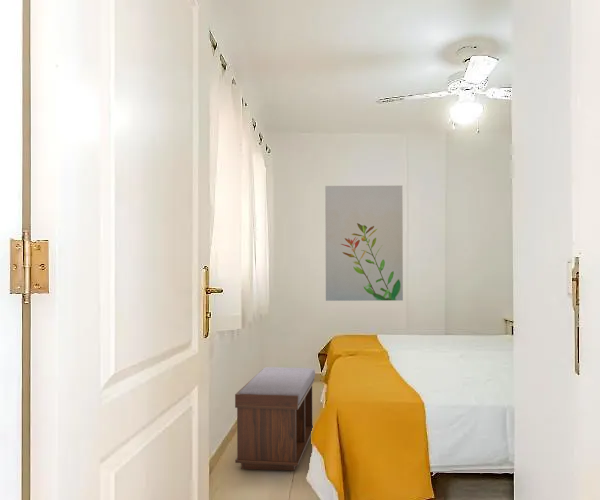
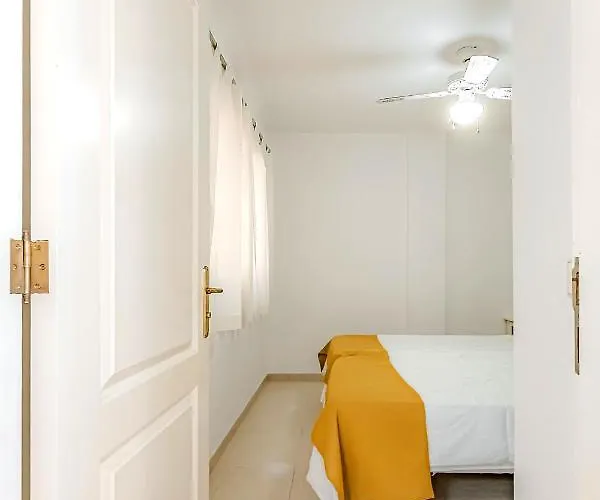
- wall art (363, 243)
- bench (279, 414)
